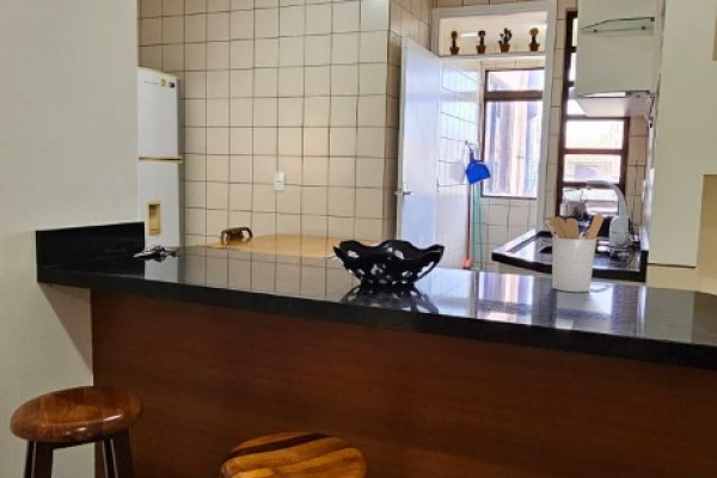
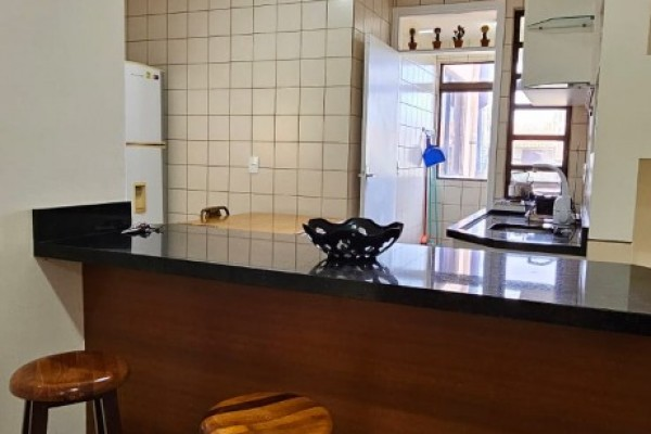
- utensil holder (569, 251)
